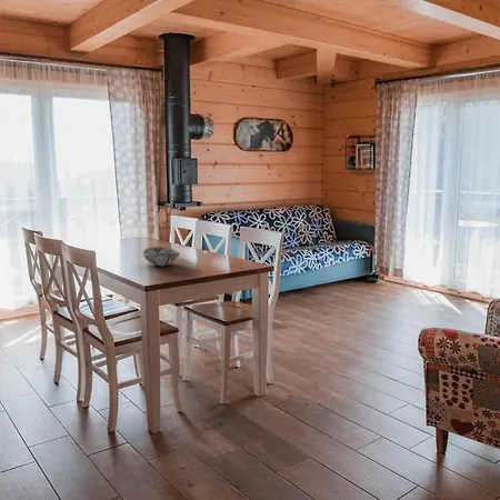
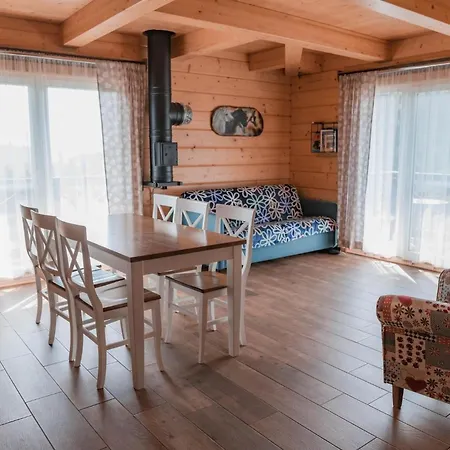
- decorative bowl (161, 257)
